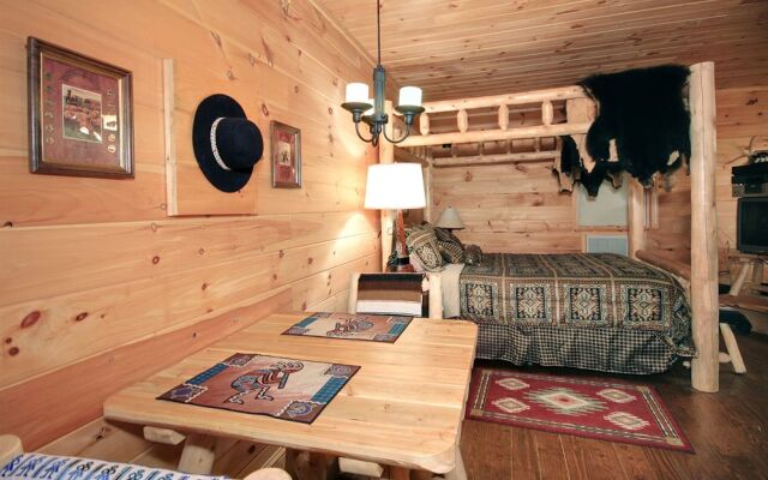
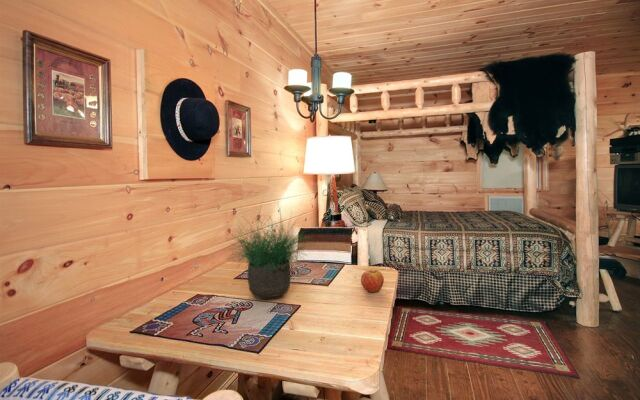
+ fruit (372, 280)
+ potted plant (268, 246)
